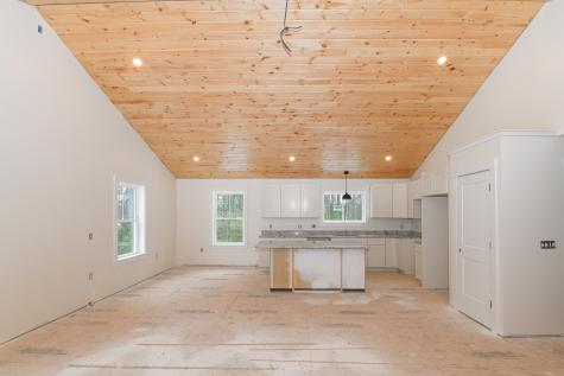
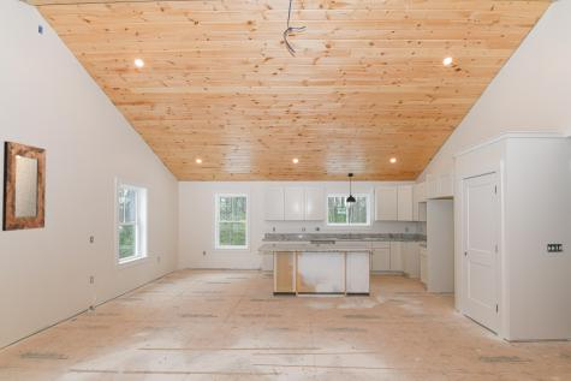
+ home mirror (25, 186)
